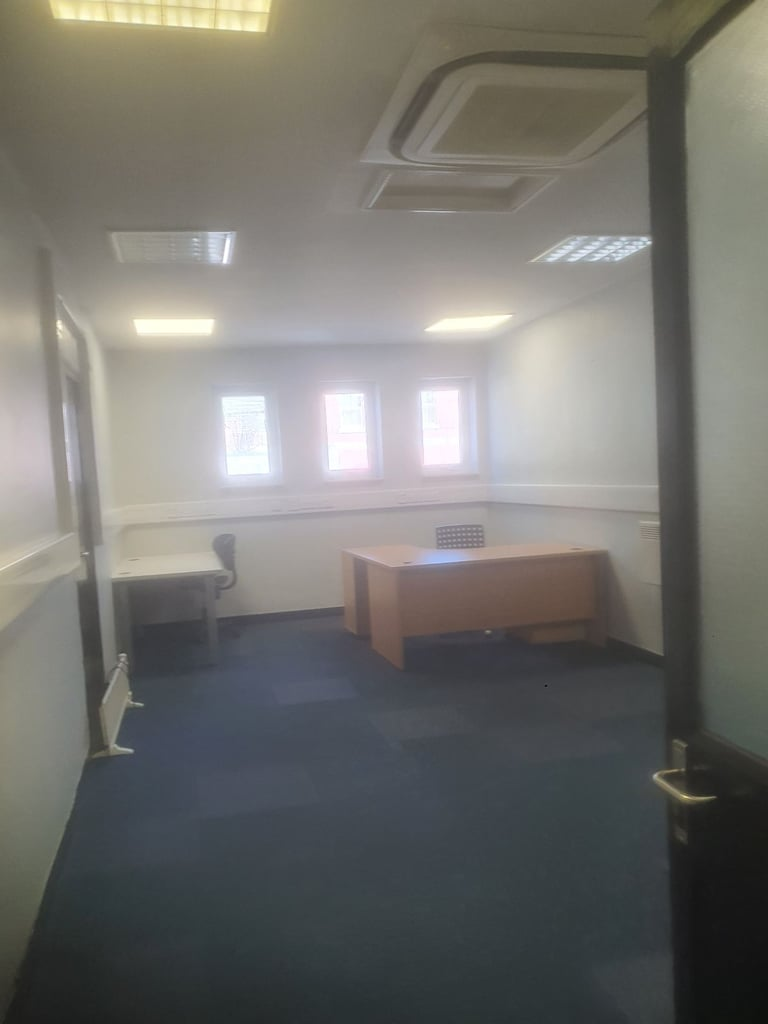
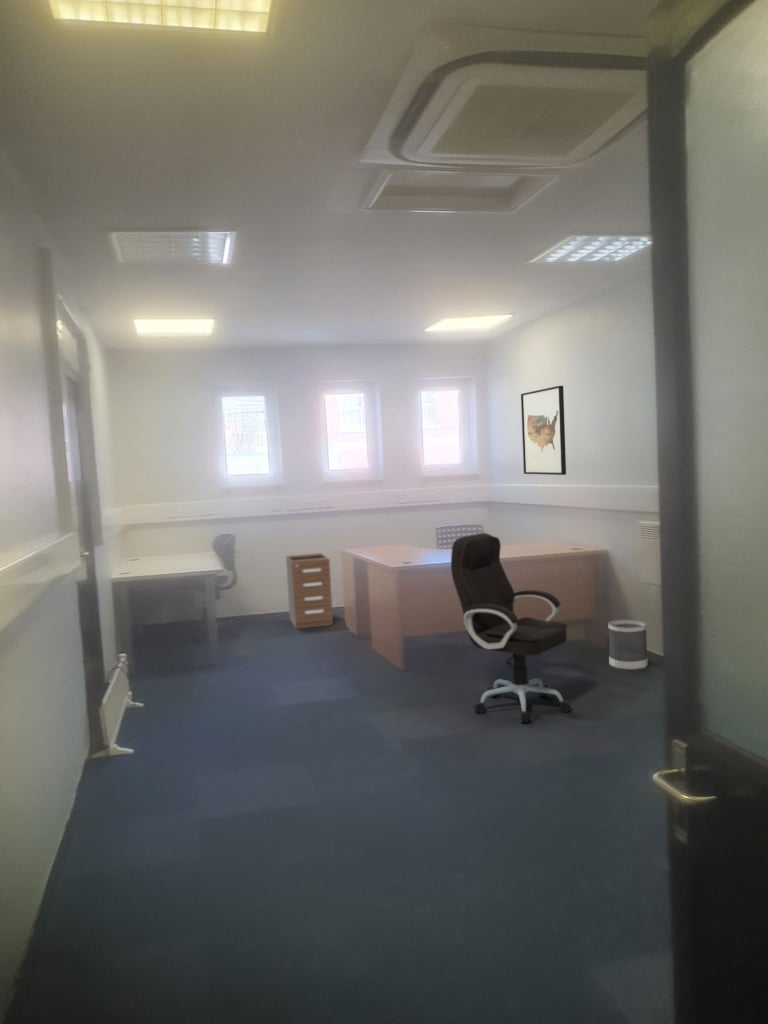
+ filing cabinet (309, 590)
+ wall art (542, 432)
+ office chair (516, 621)
+ wastebasket (627, 644)
